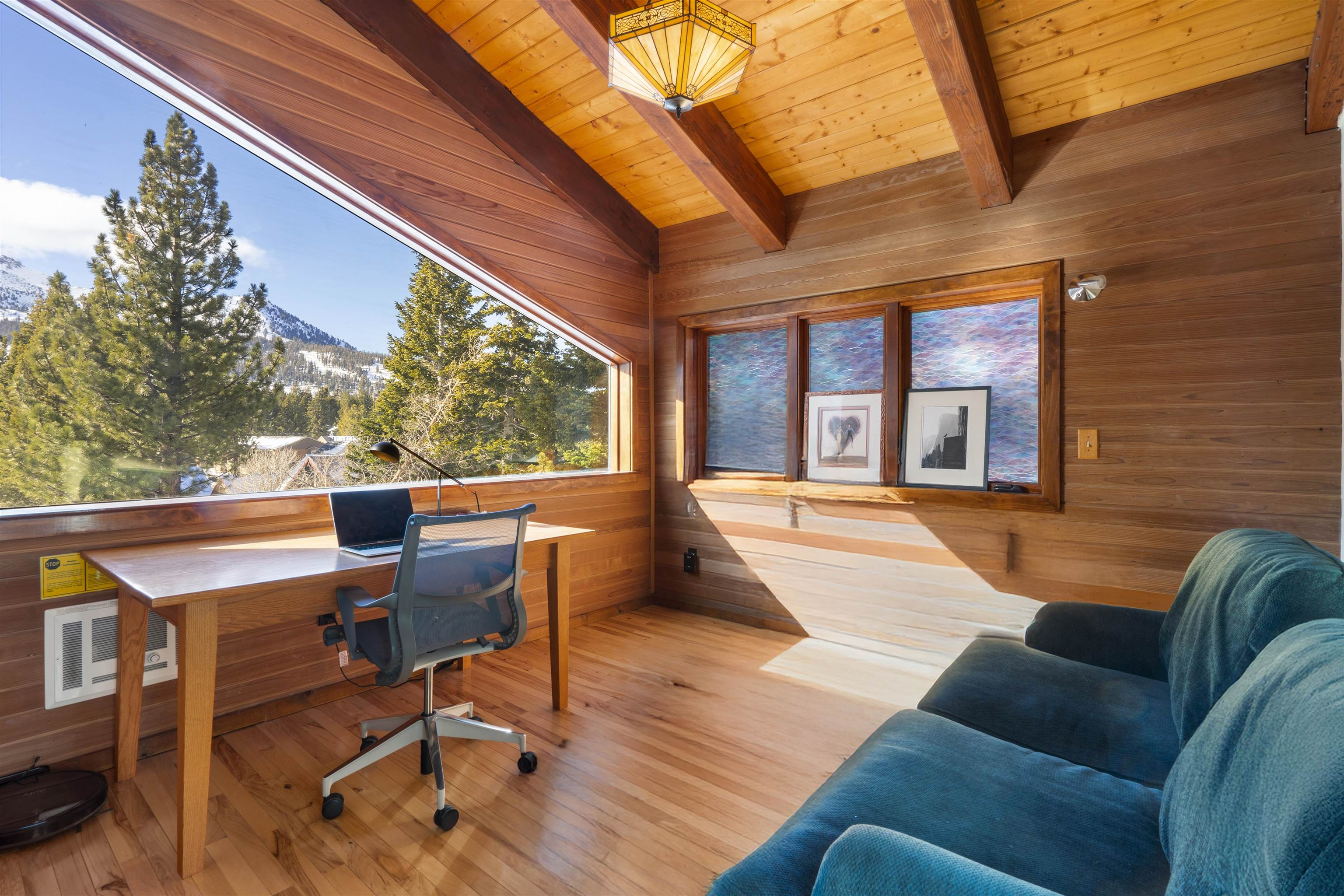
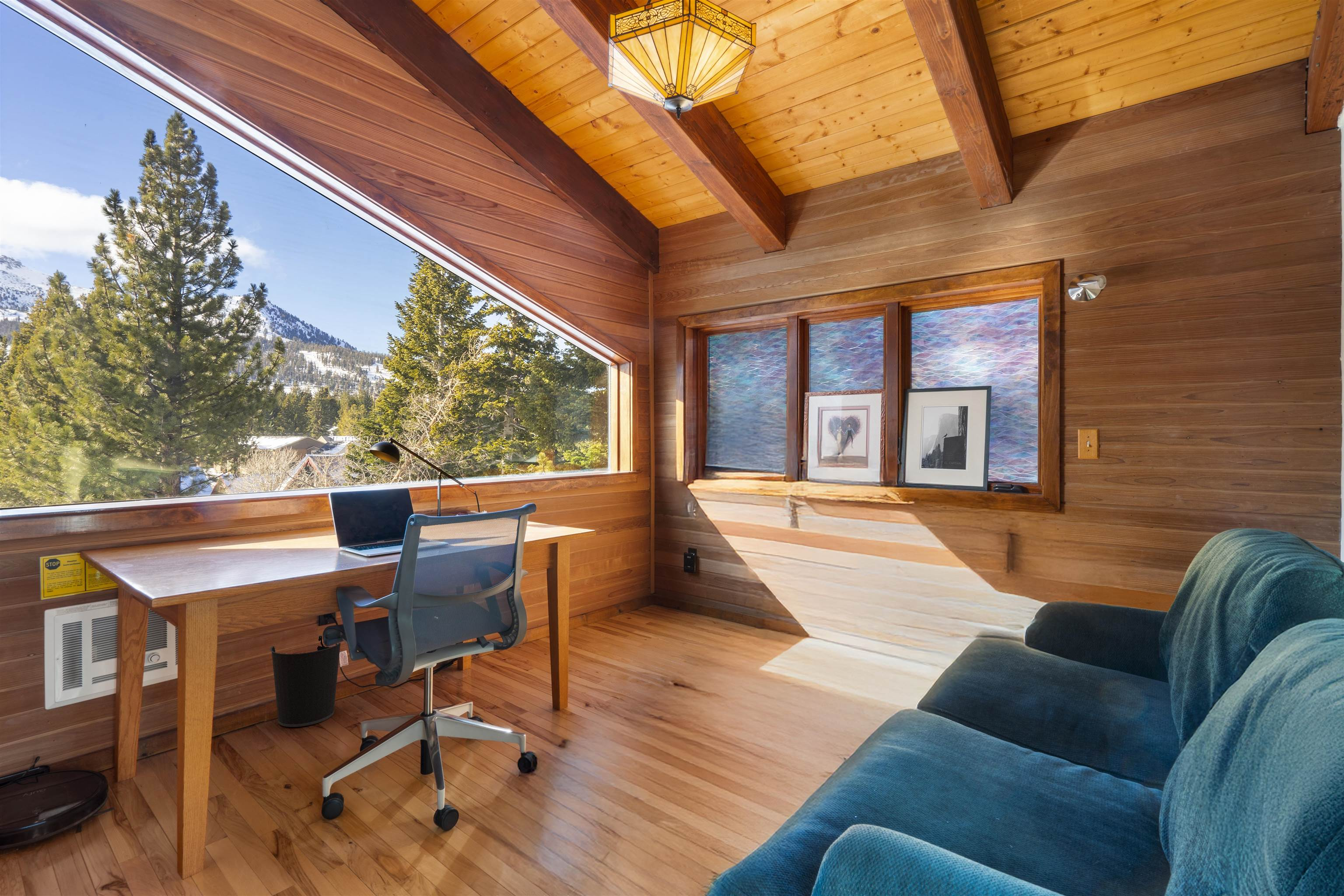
+ wastebasket (307, 680)
